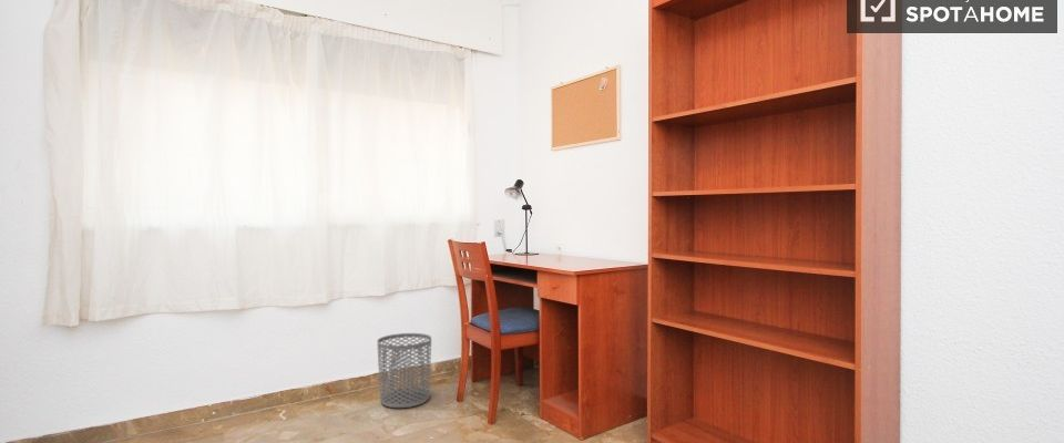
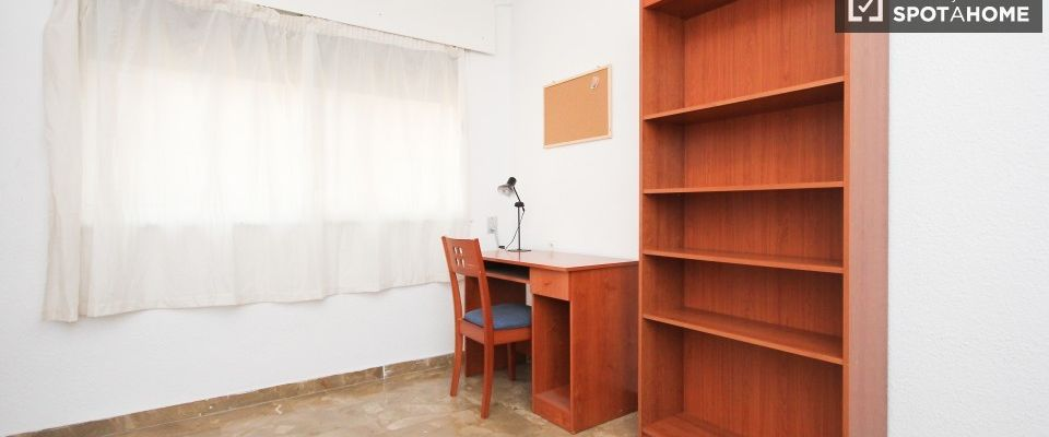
- waste bin (405, 369)
